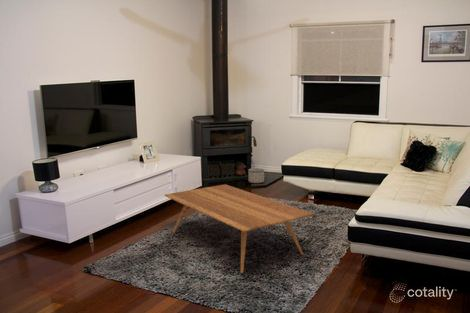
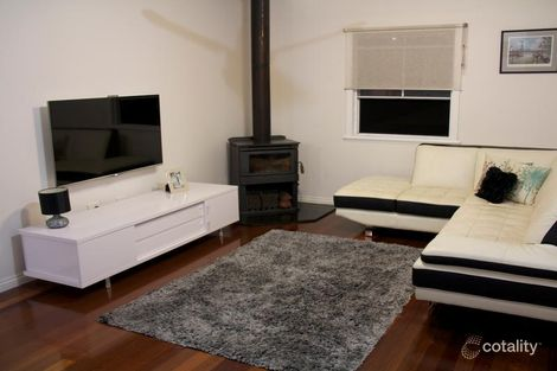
- coffee table (233, 223)
- planter (256, 176)
